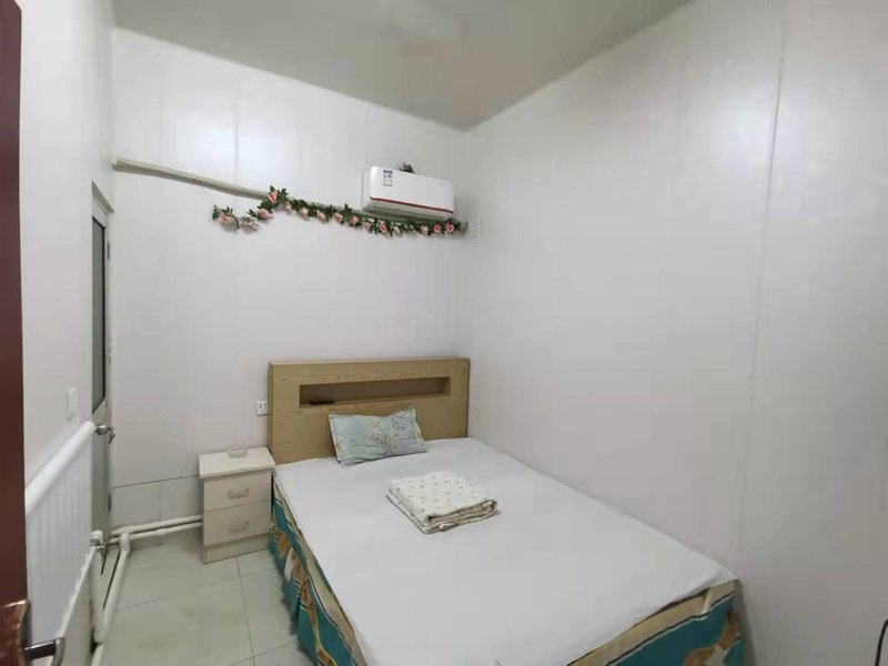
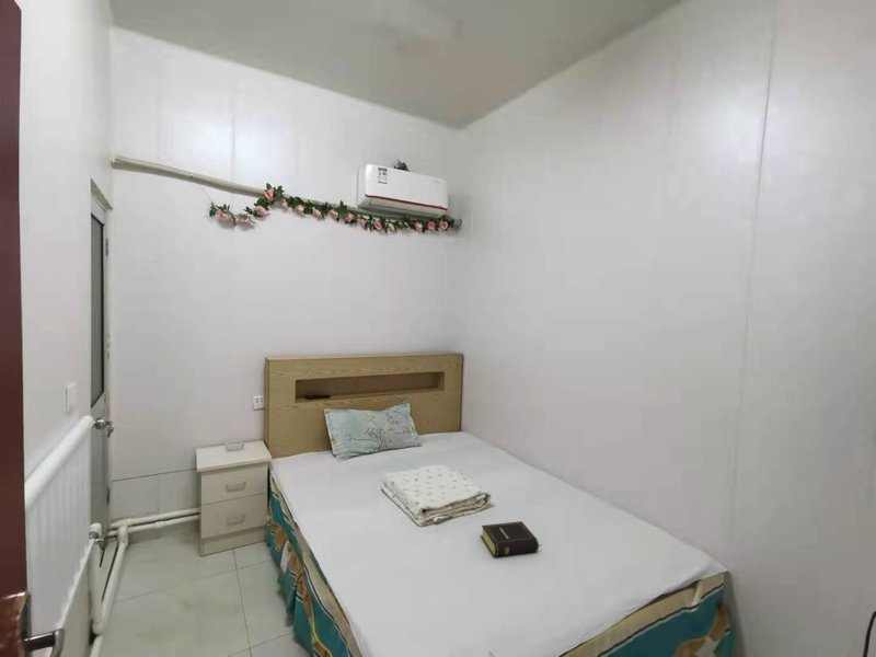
+ book (510, 538)
